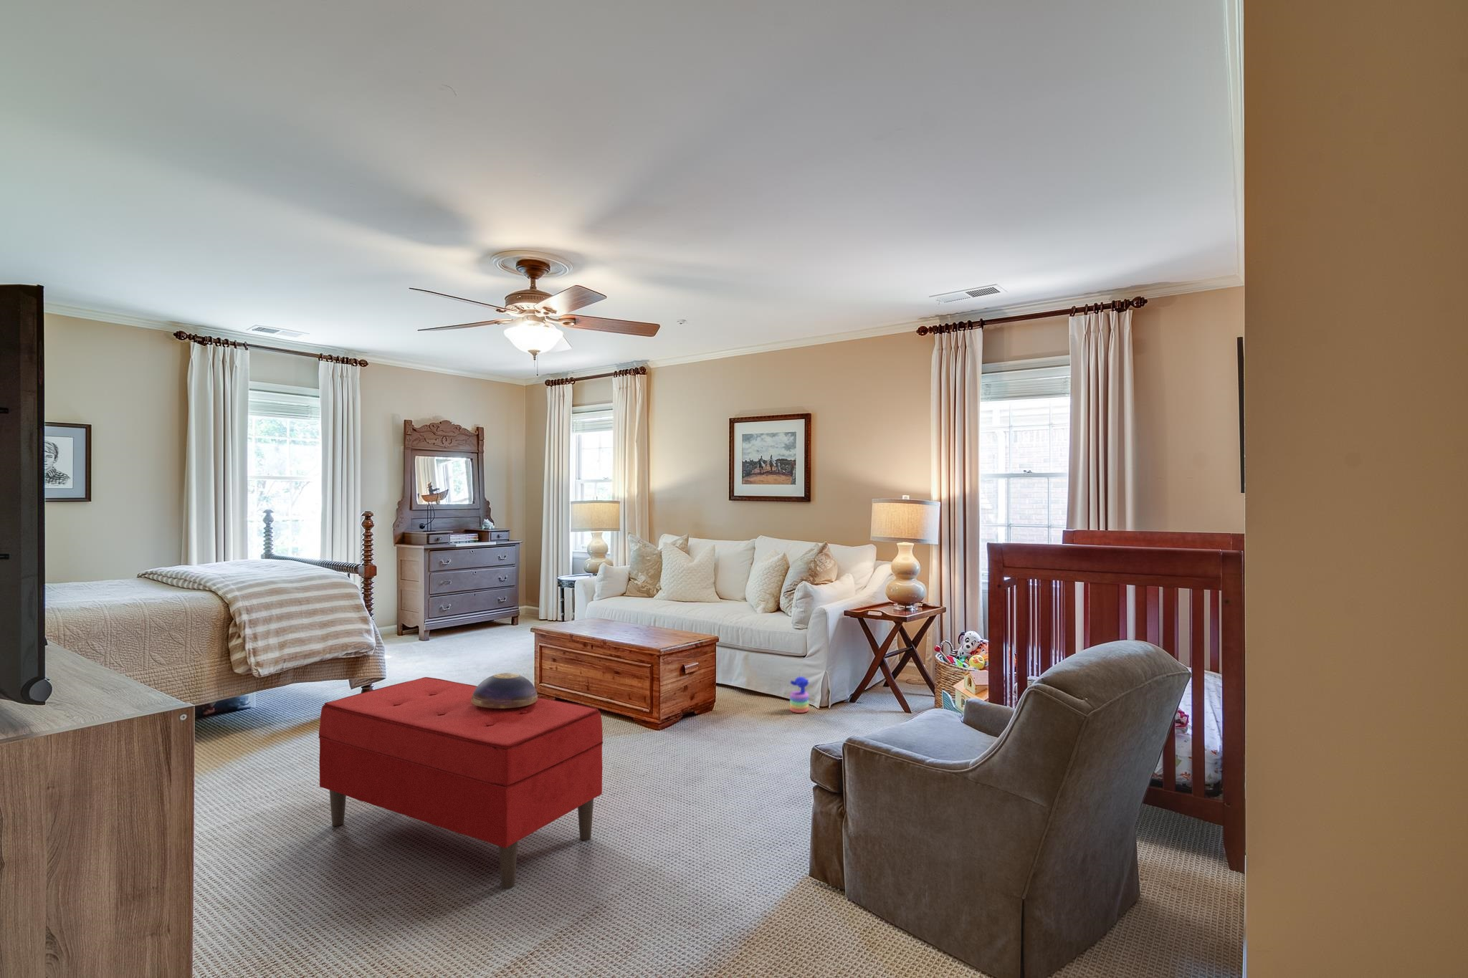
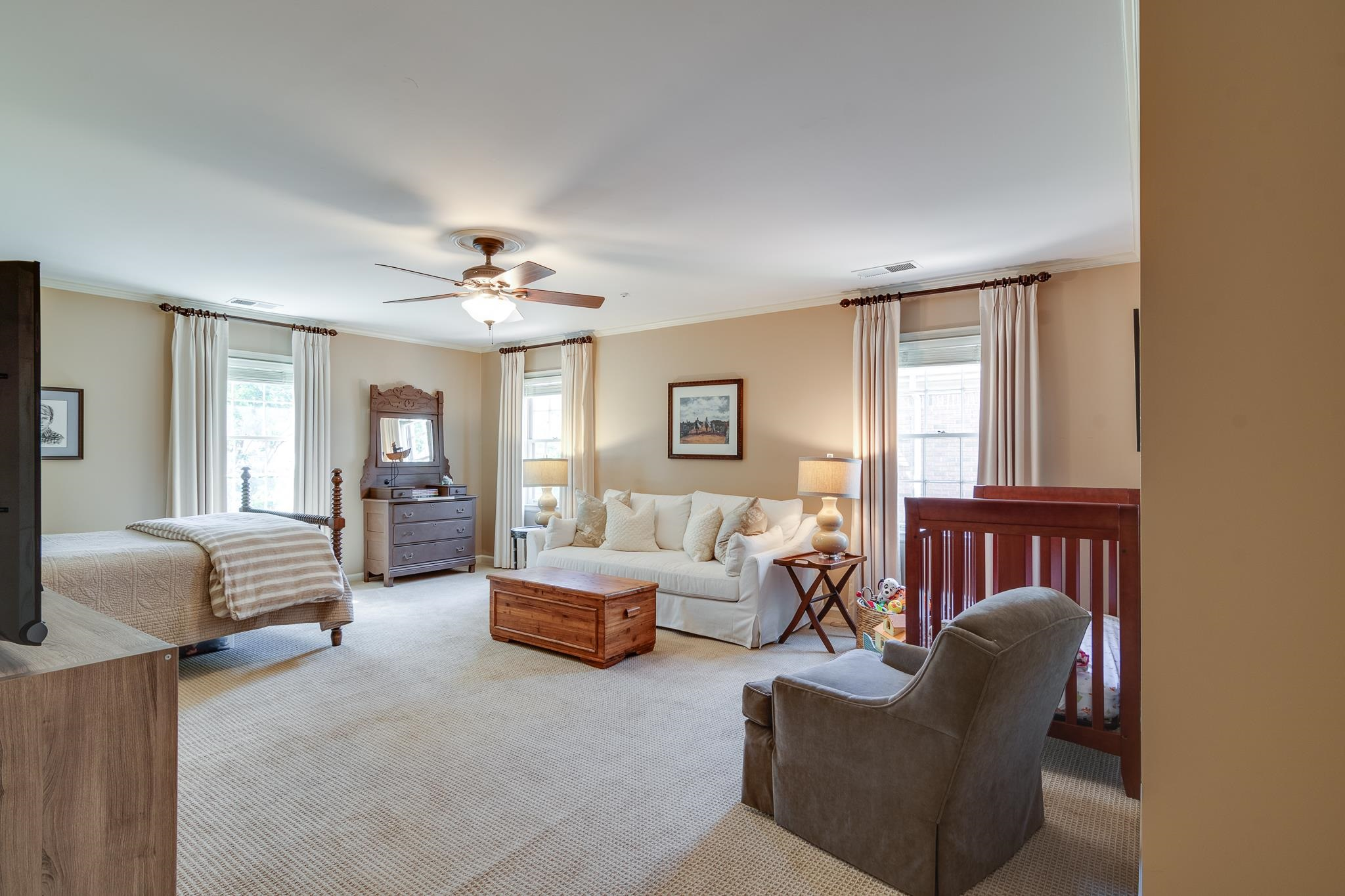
- stacking toy (800, 693)
- decorative bowl (504, 689)
- bench (458, 767)
